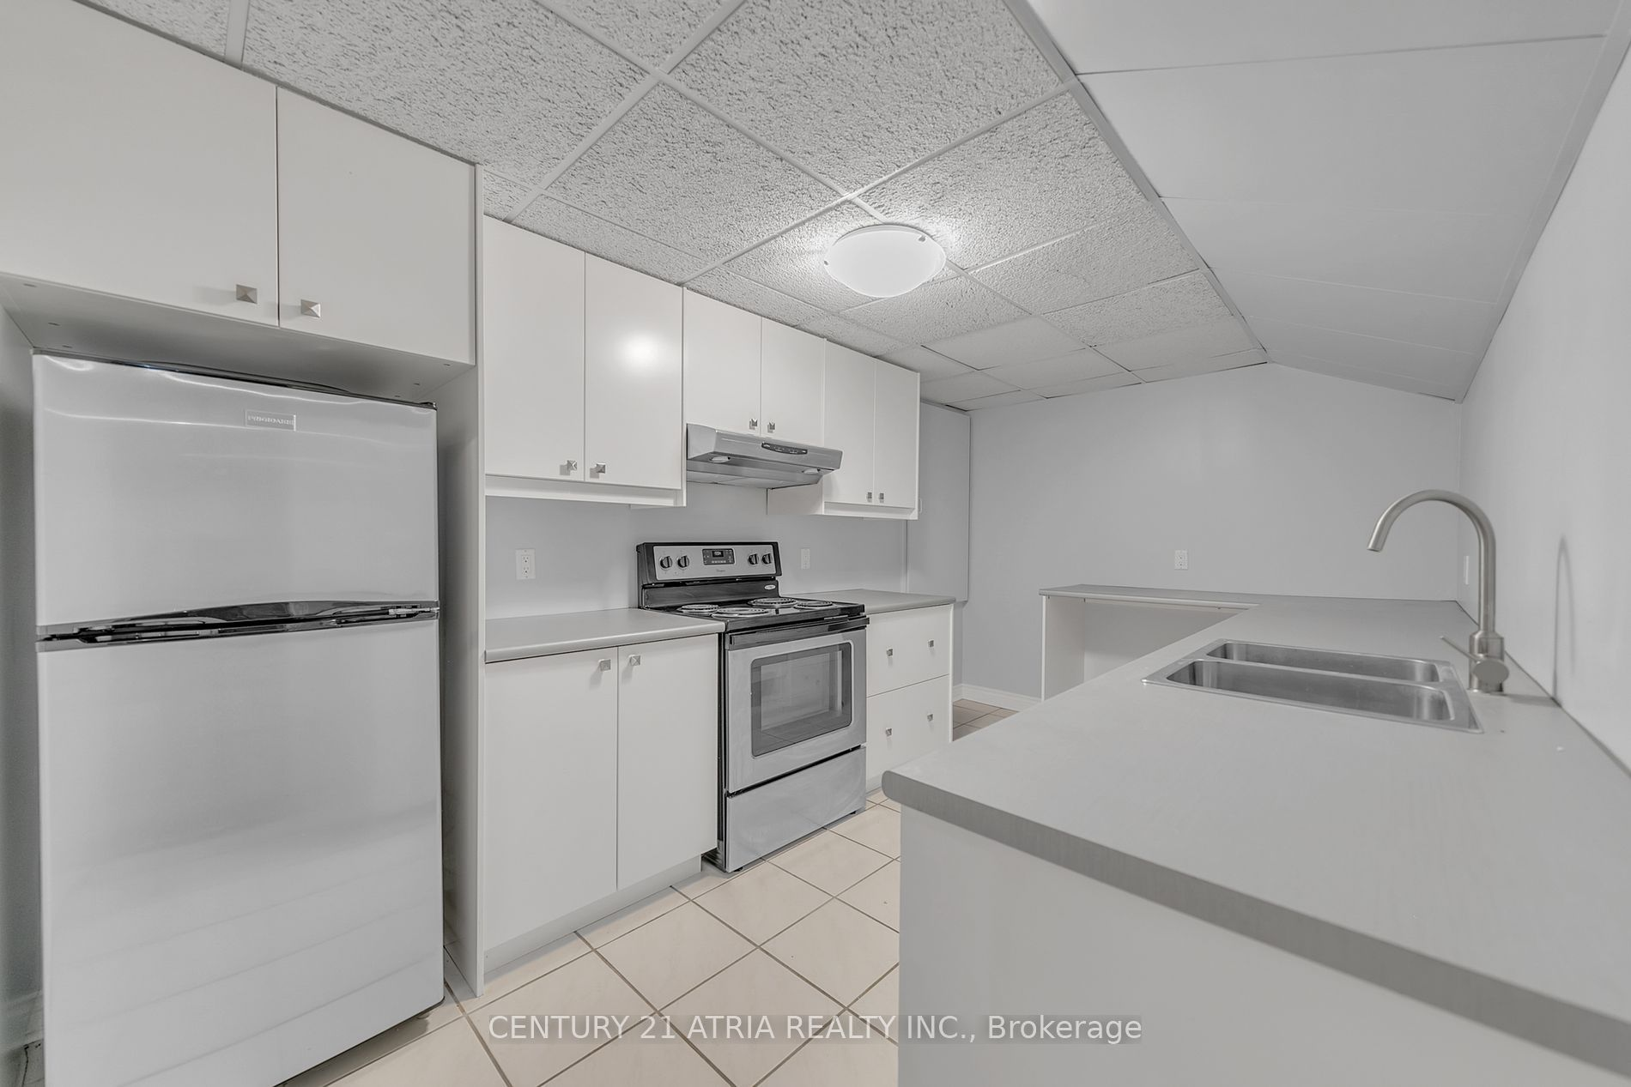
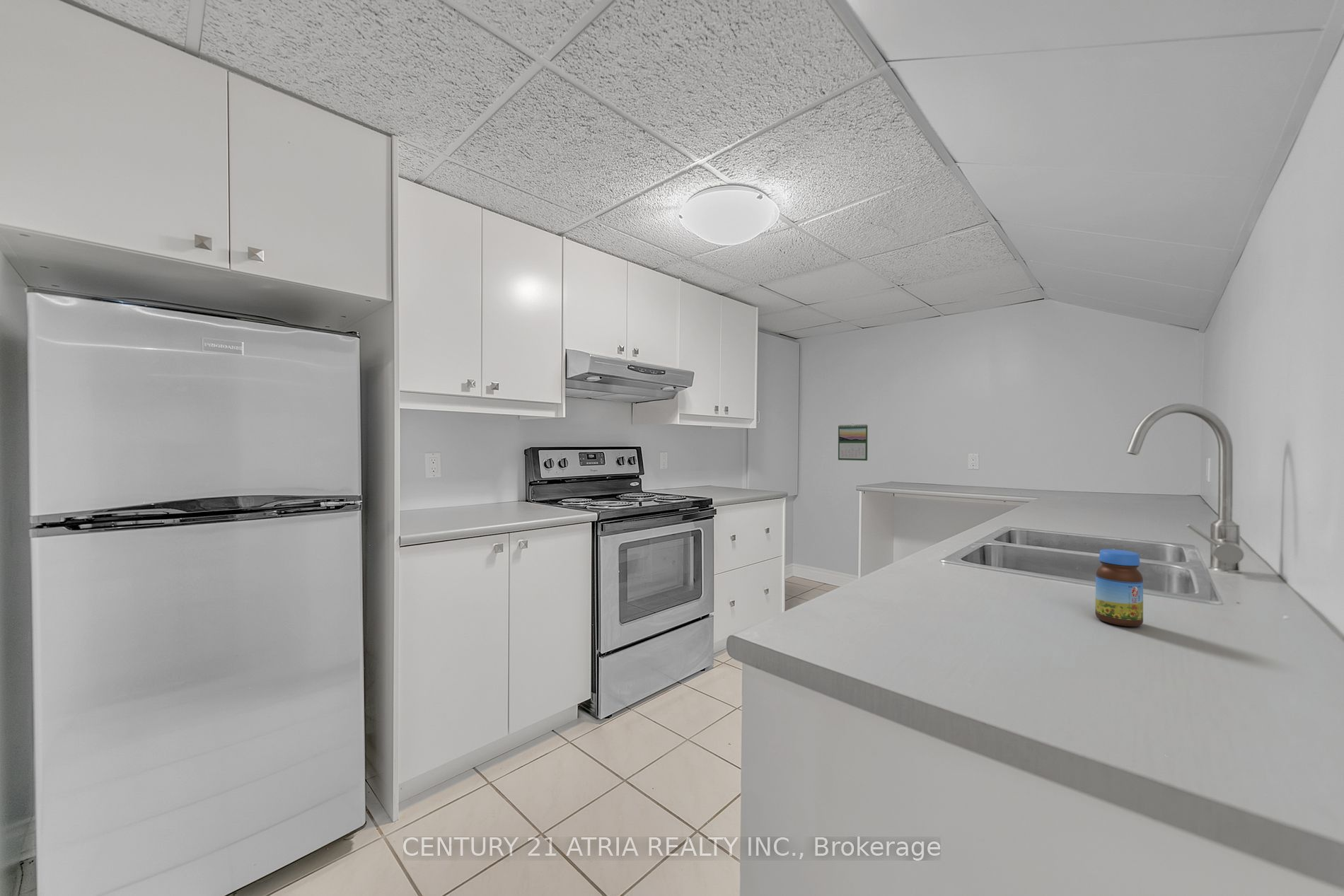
+ jar (1118, 586)
+ calendar (852, 442)
